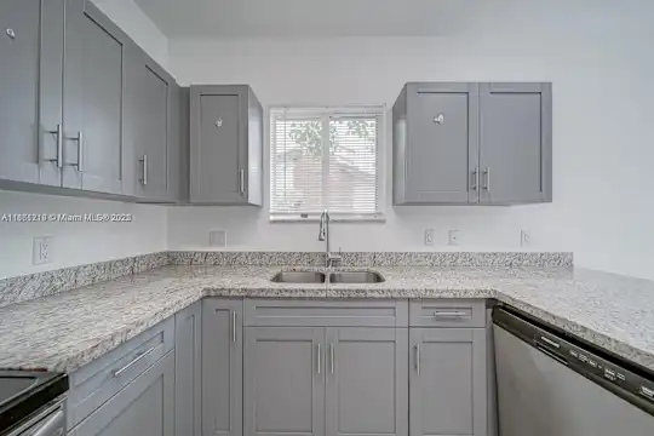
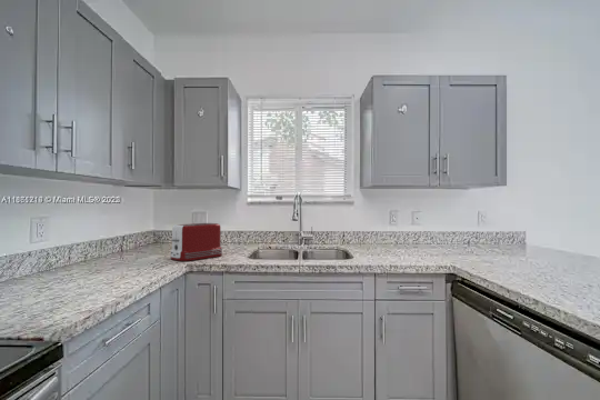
+ toaster (197, 240)
